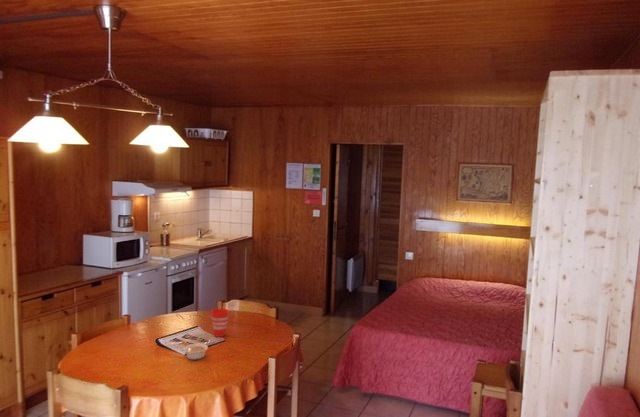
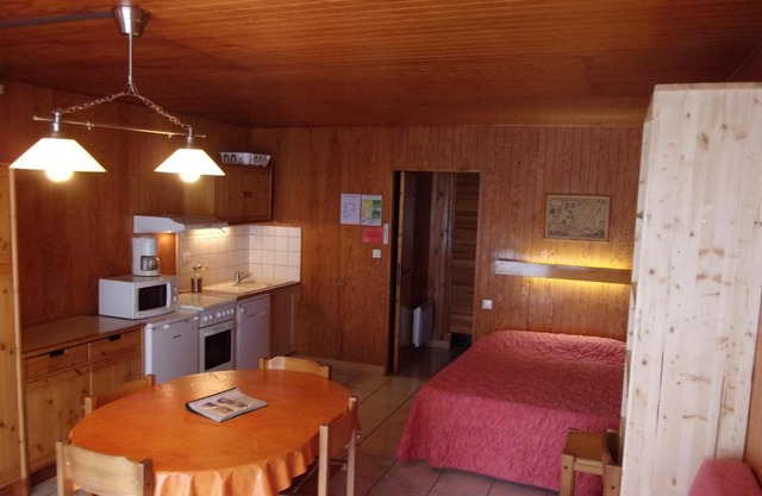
- cup (219, 323)
- legume (195, 351)
